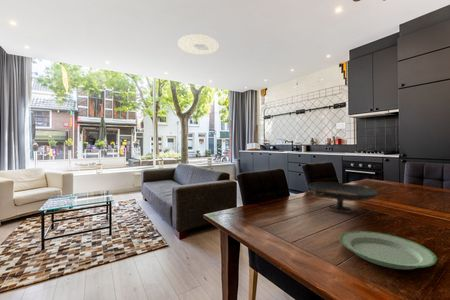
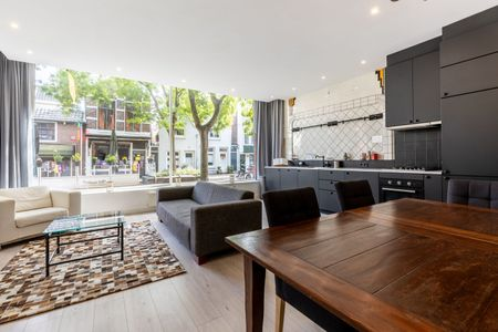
- decorative bowl (340, 198)
- plate (383, 249)
- ceiling light (198, 43)
